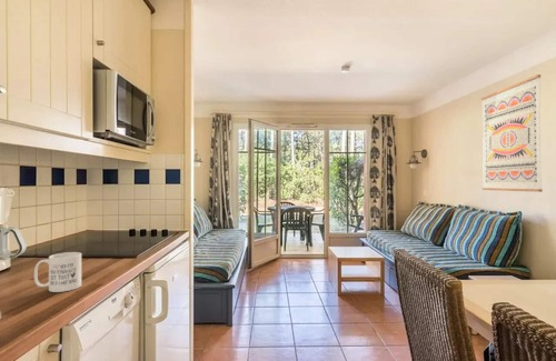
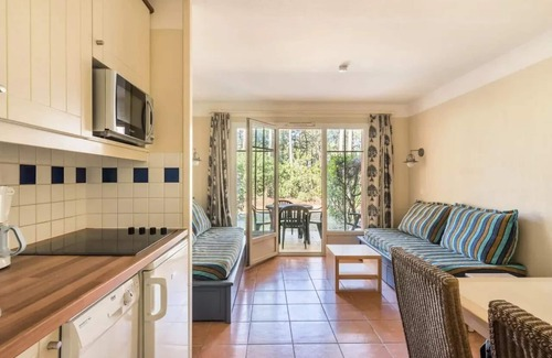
- mug (58, 271)
- wall art (507, 139)
